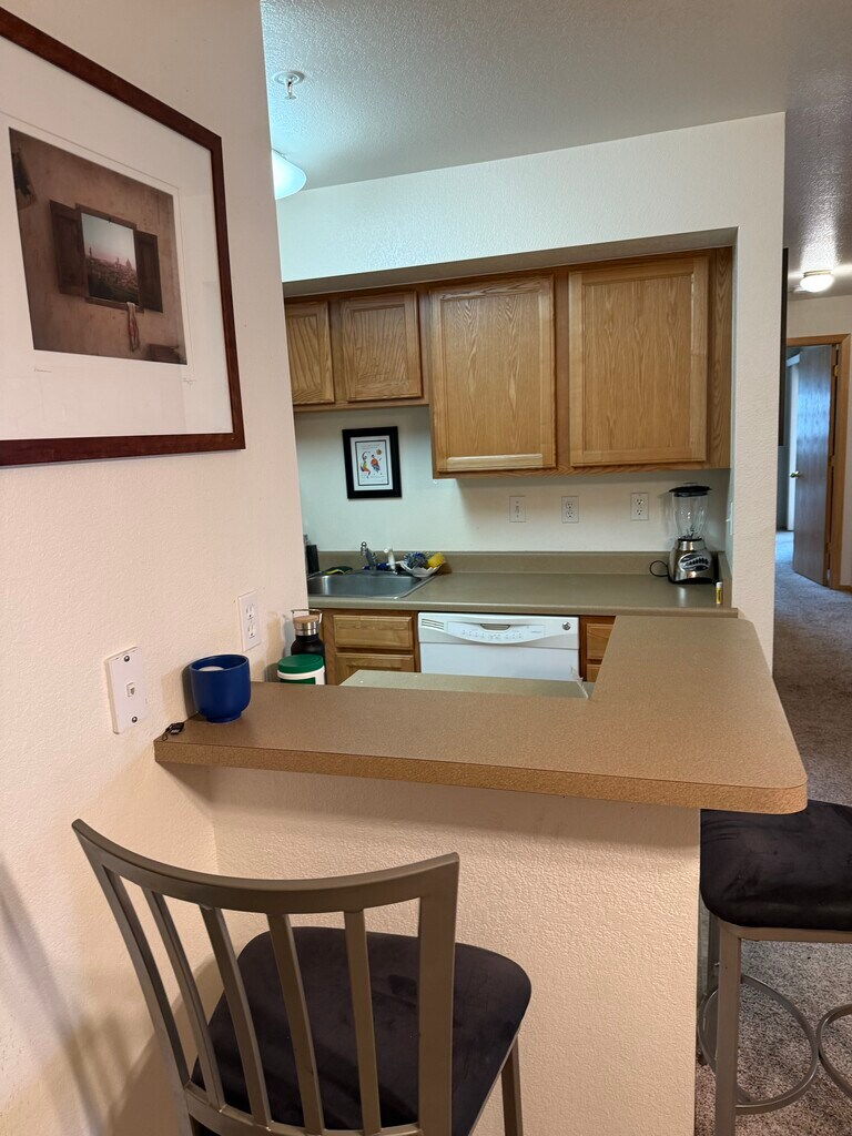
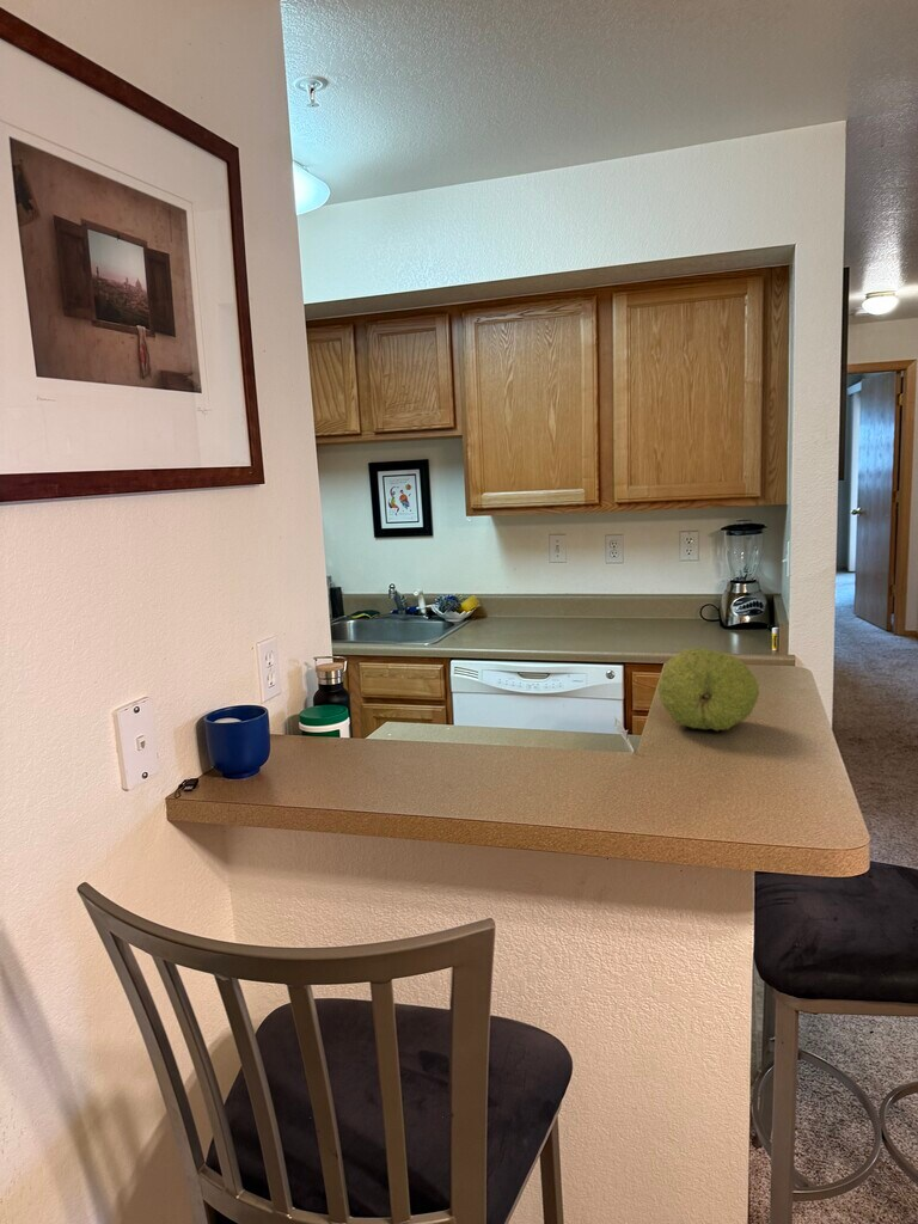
+ fruit (708, 687)
